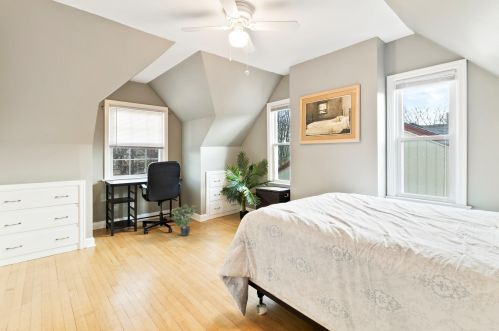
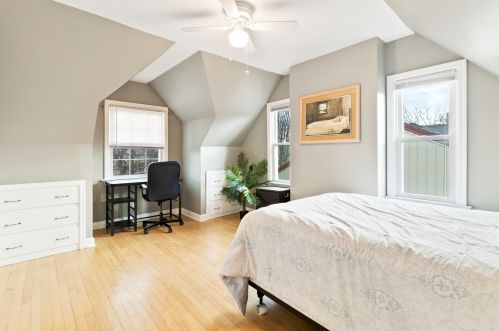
- potted plant (184, 219)
